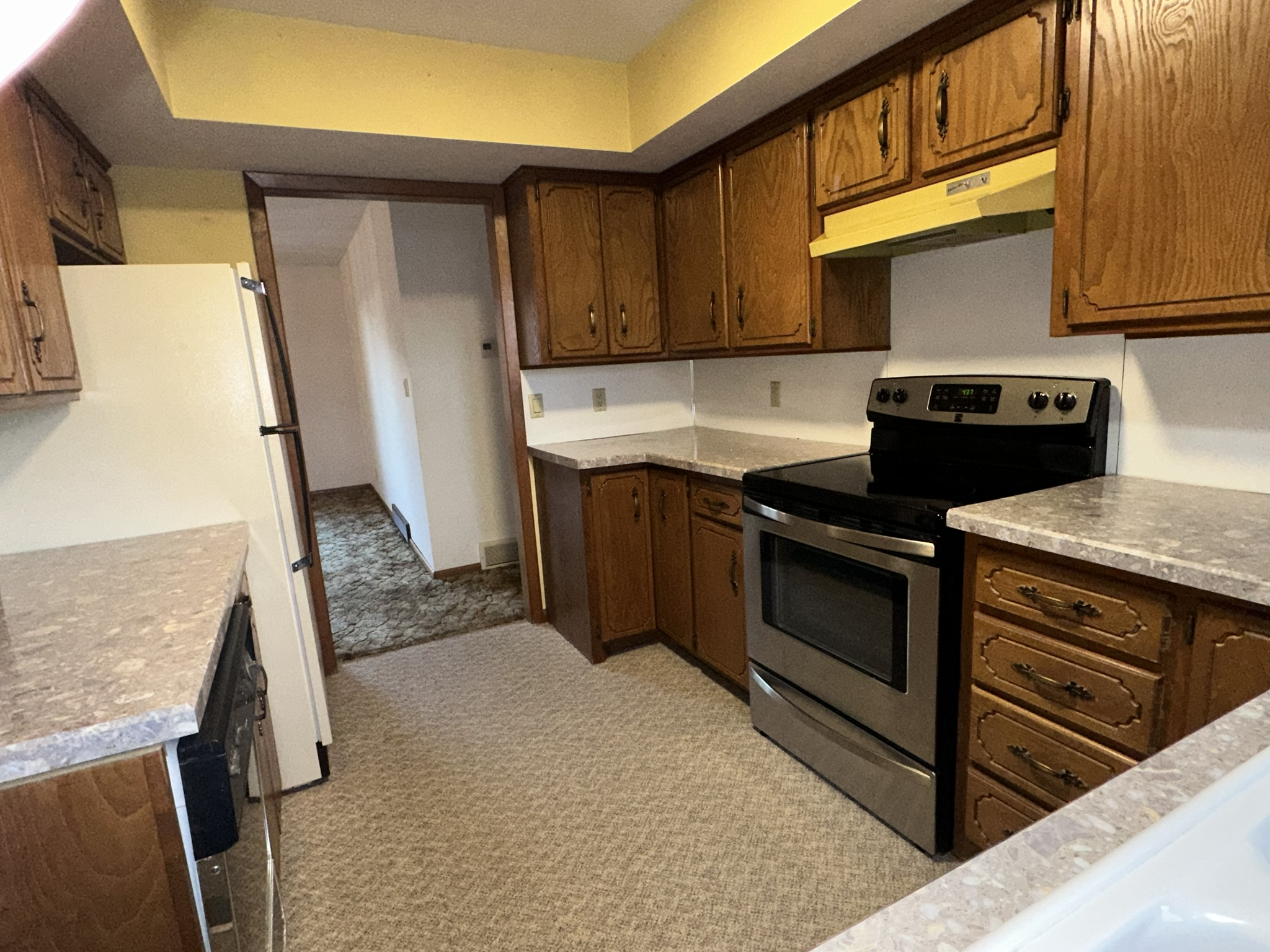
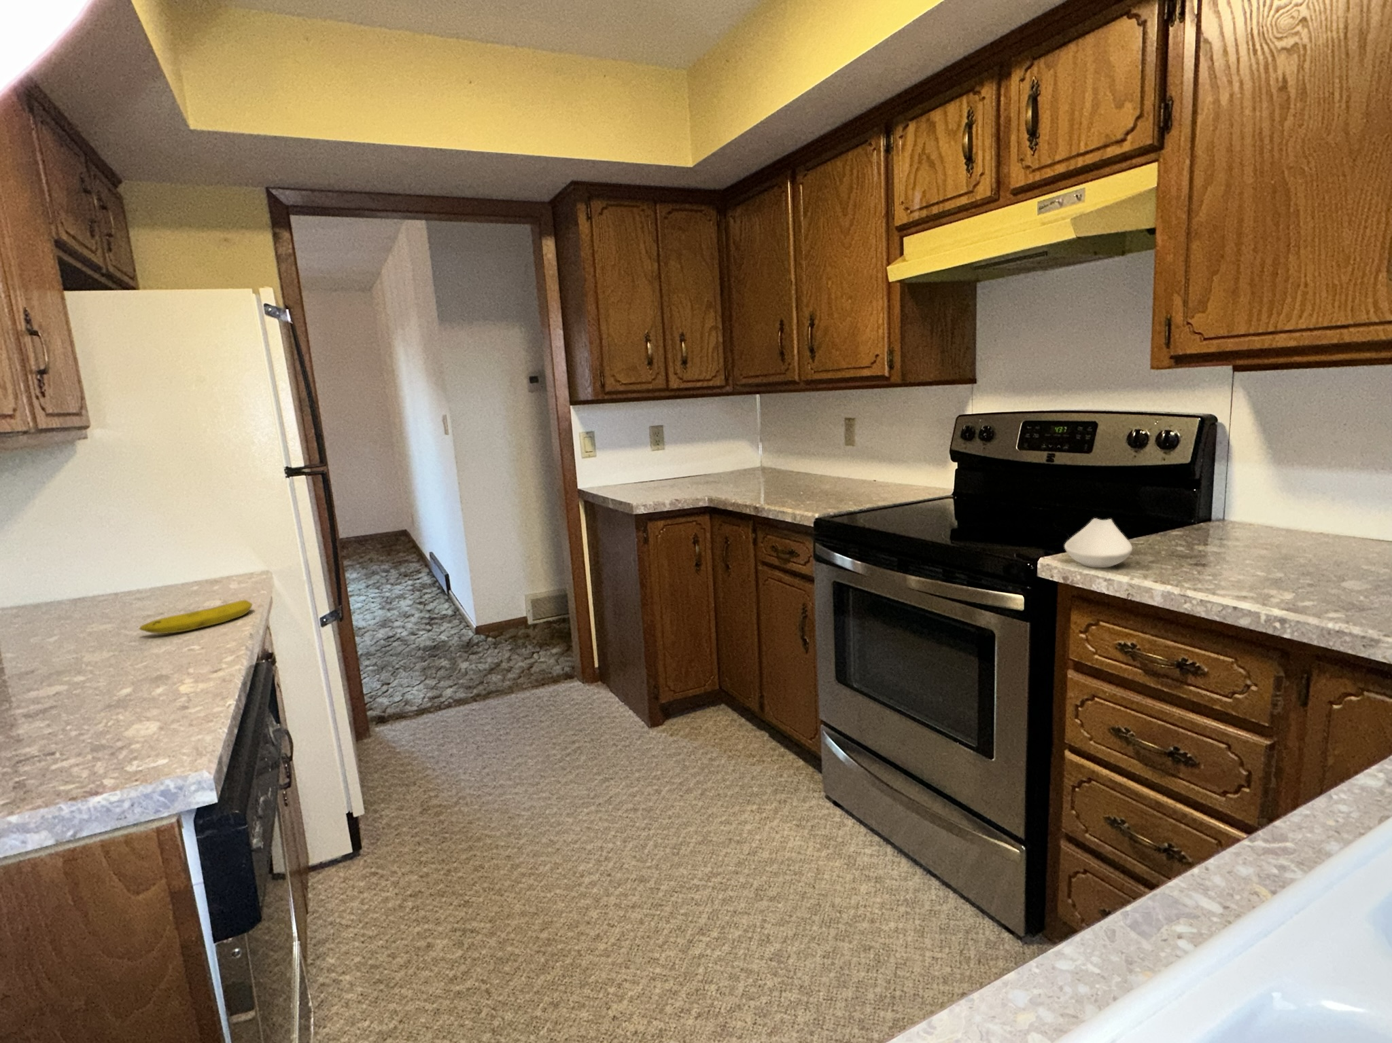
+ spoon rest (1099, 540)
+ fruit (198, 616)
